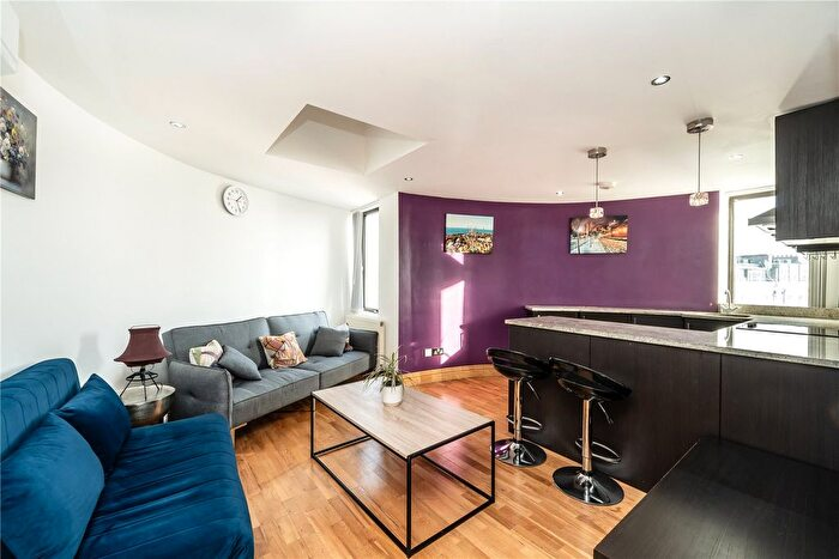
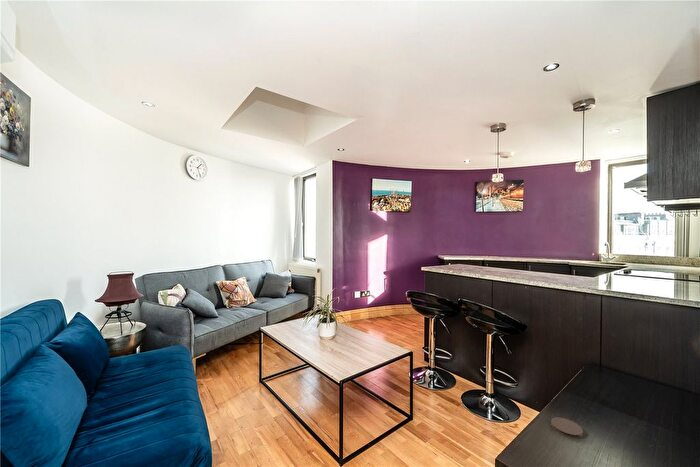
+ coaster (566, 427)
